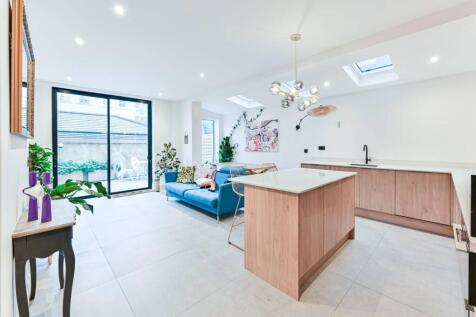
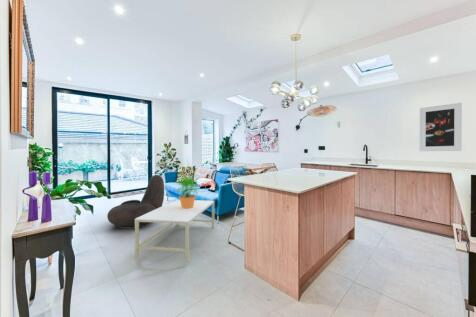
+ armchair (137, 200)
+ potted plant (188, 191)
+ coffee table (181, 223)
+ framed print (439, 128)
